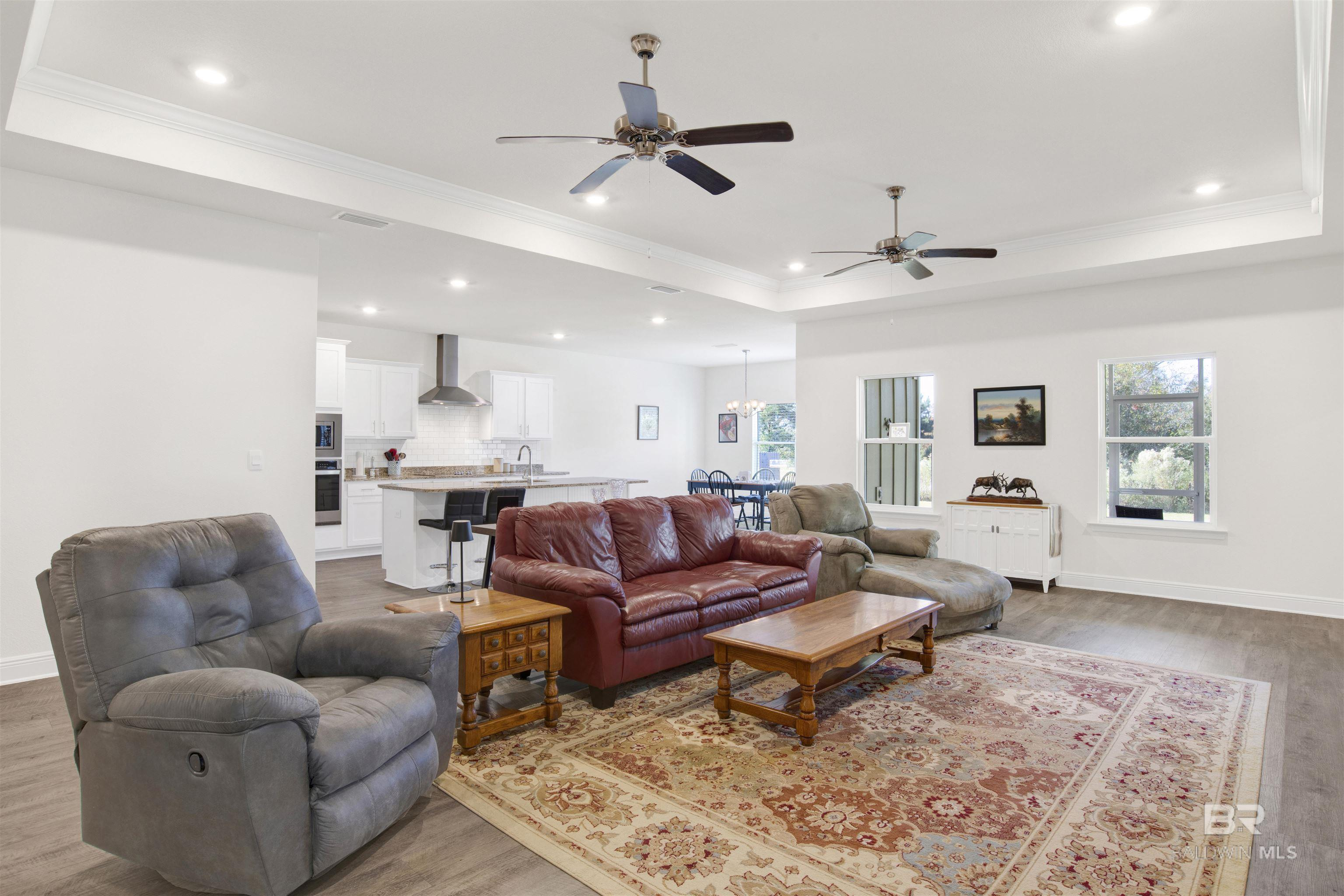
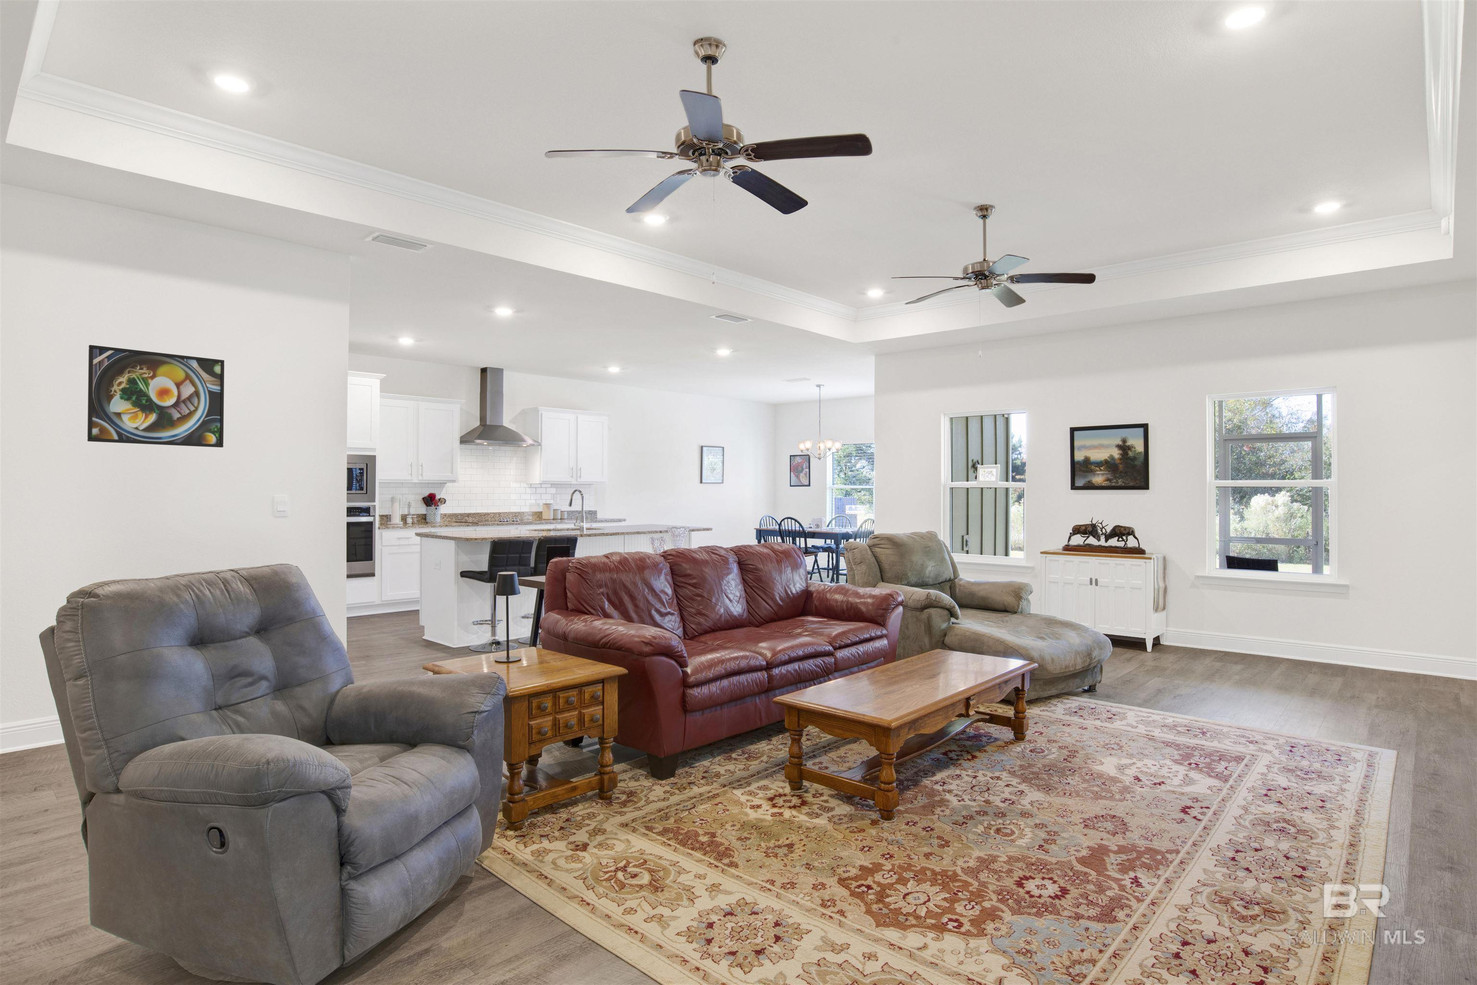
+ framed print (159, 399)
